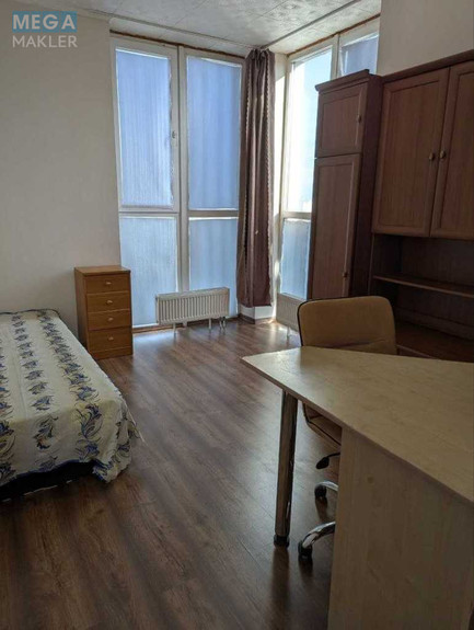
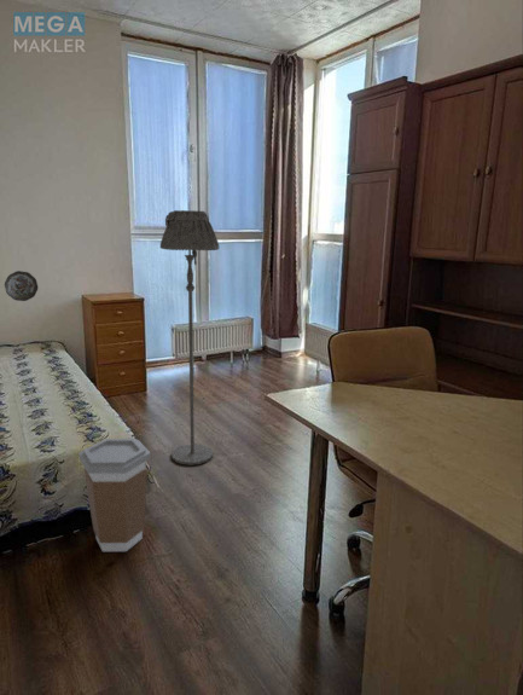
+ floor lamp (191, 340)
+ decorative plate (21, 285)
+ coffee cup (116, 494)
